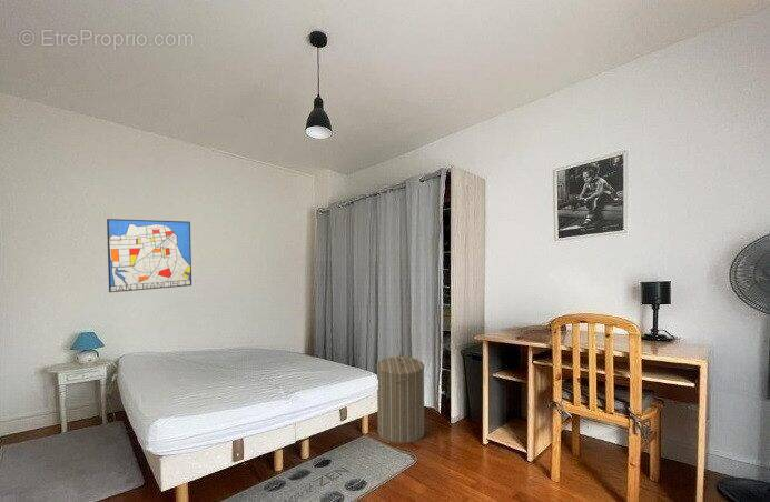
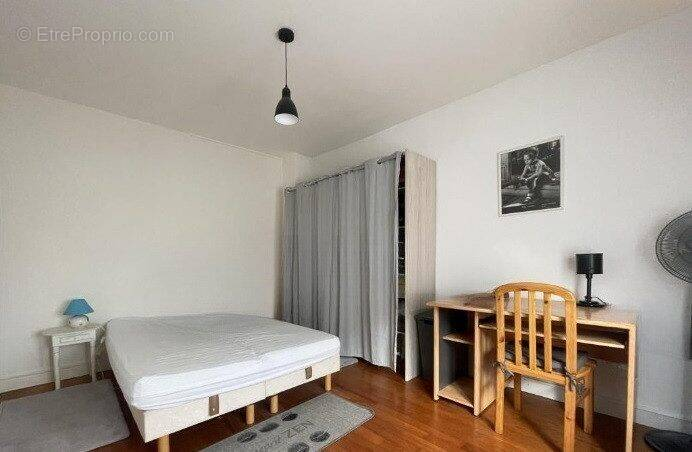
- wall art (151, 254)
- laundry hamper (401, 392)
